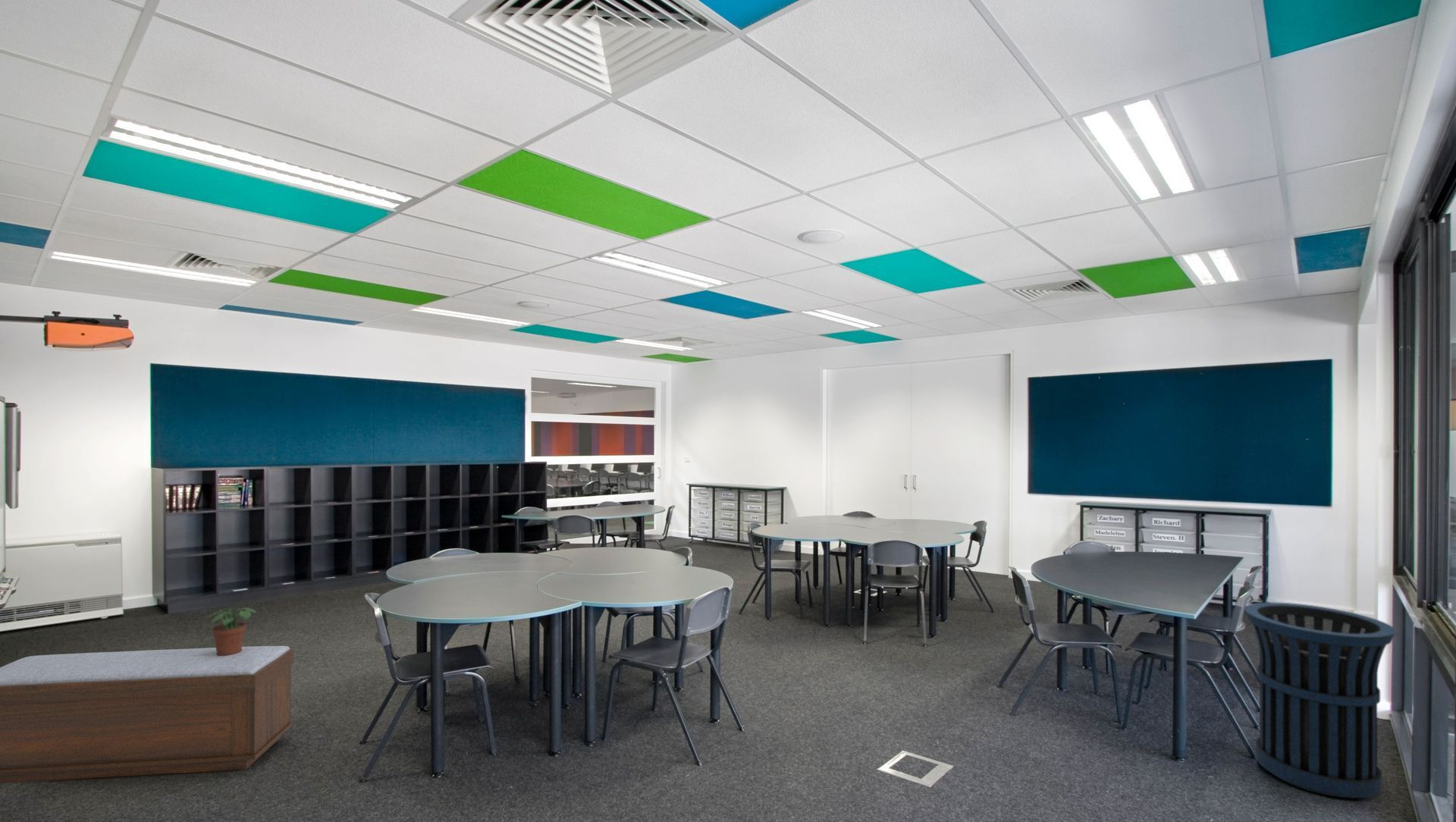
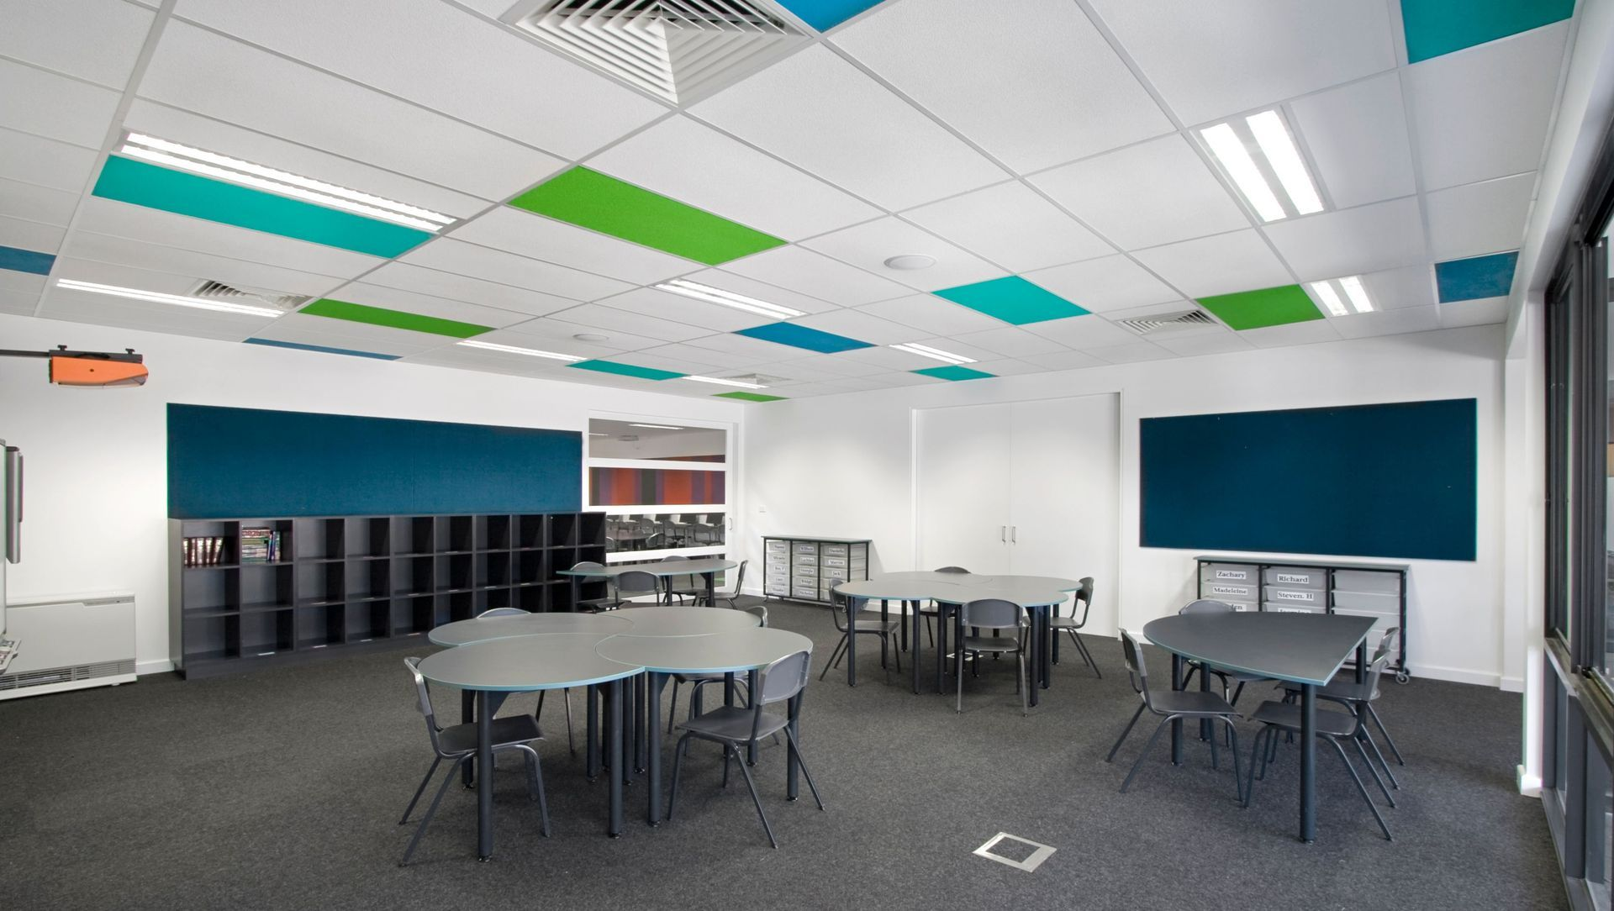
- bench (137, 709)
- potted plant (231, 630)
- trash can (1316, 696)
